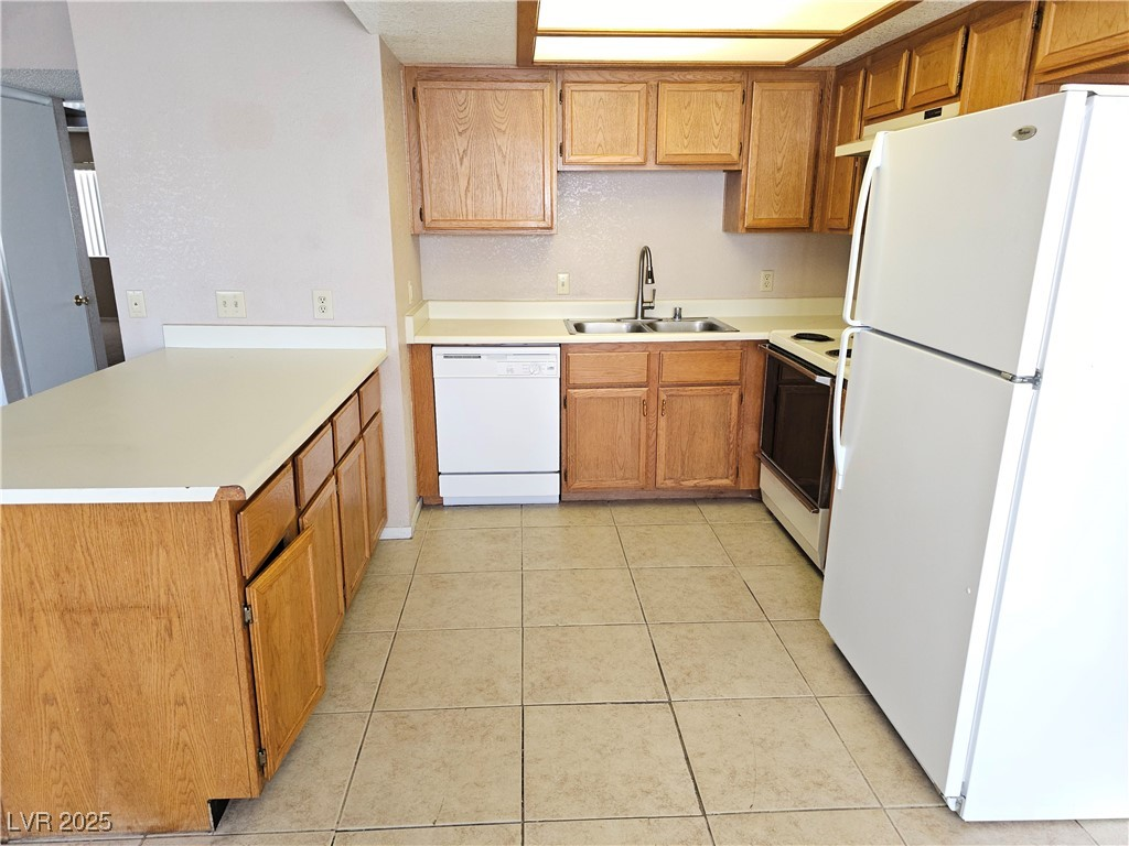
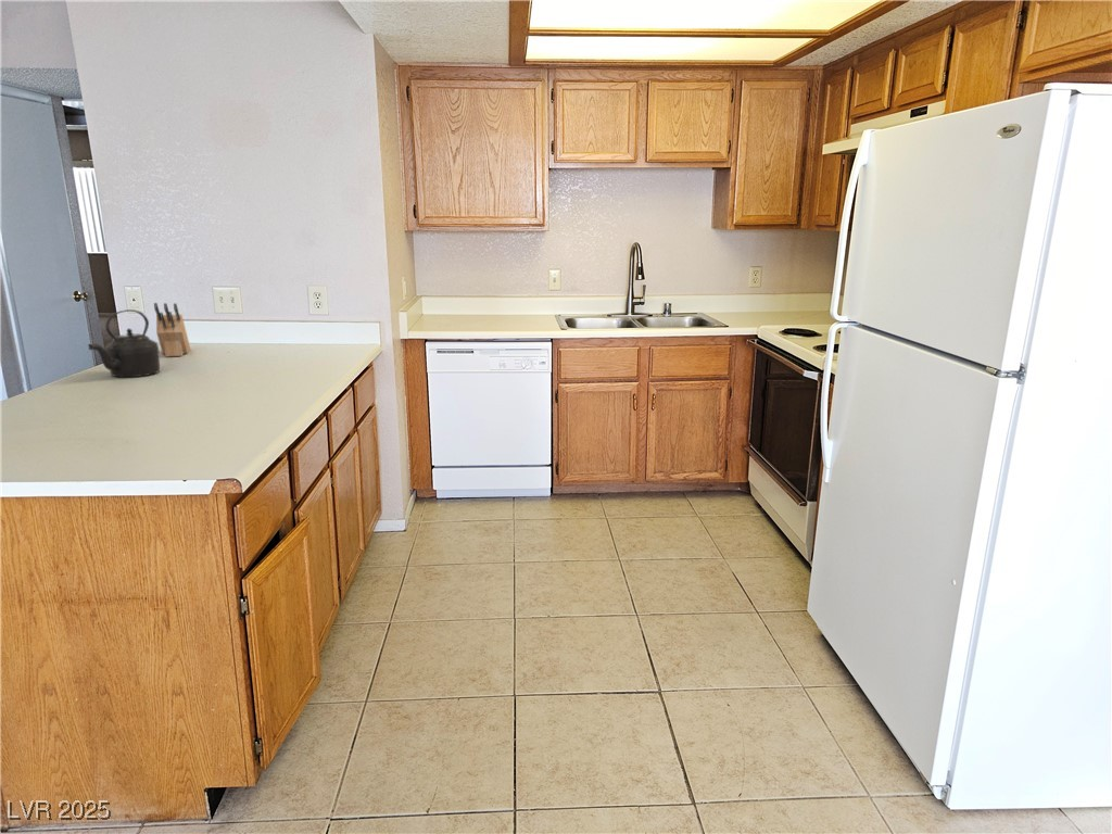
+ kettle (121, 343)
+ knife block (172, 327)
